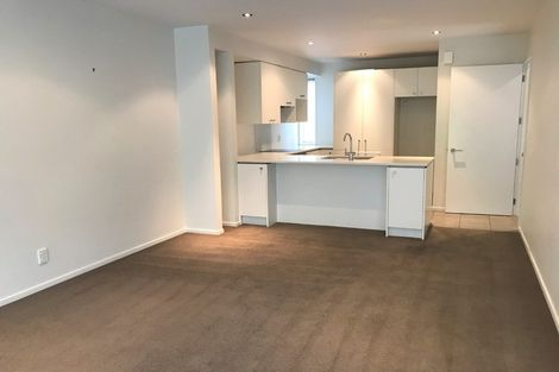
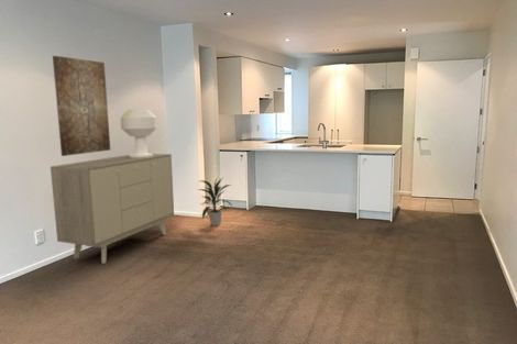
+ table lamp (139, 133)
+ wall art (84, 107)
+ indoor plant (212, 200)
+ sideboard (121, 202)
